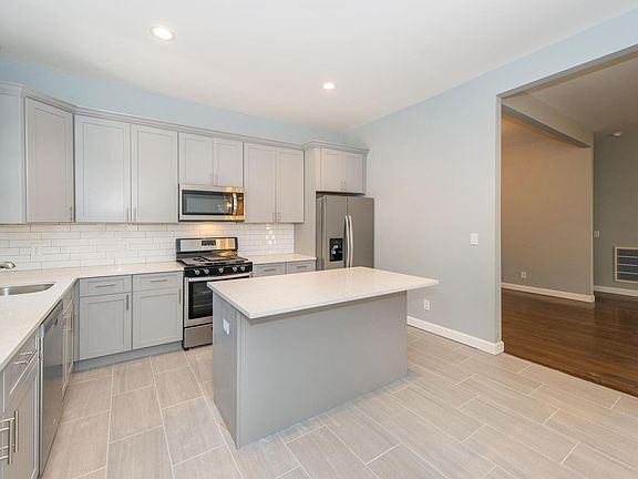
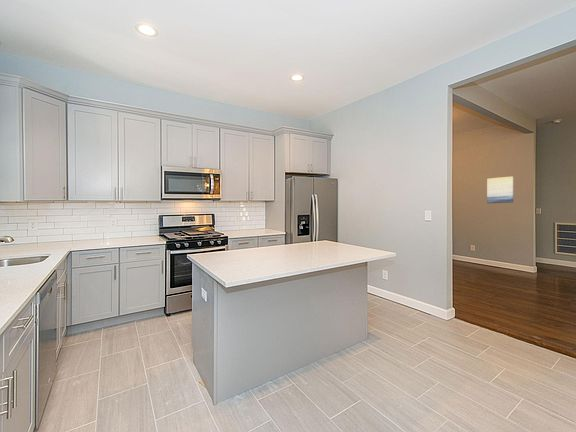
+ wall art (499, 190)
